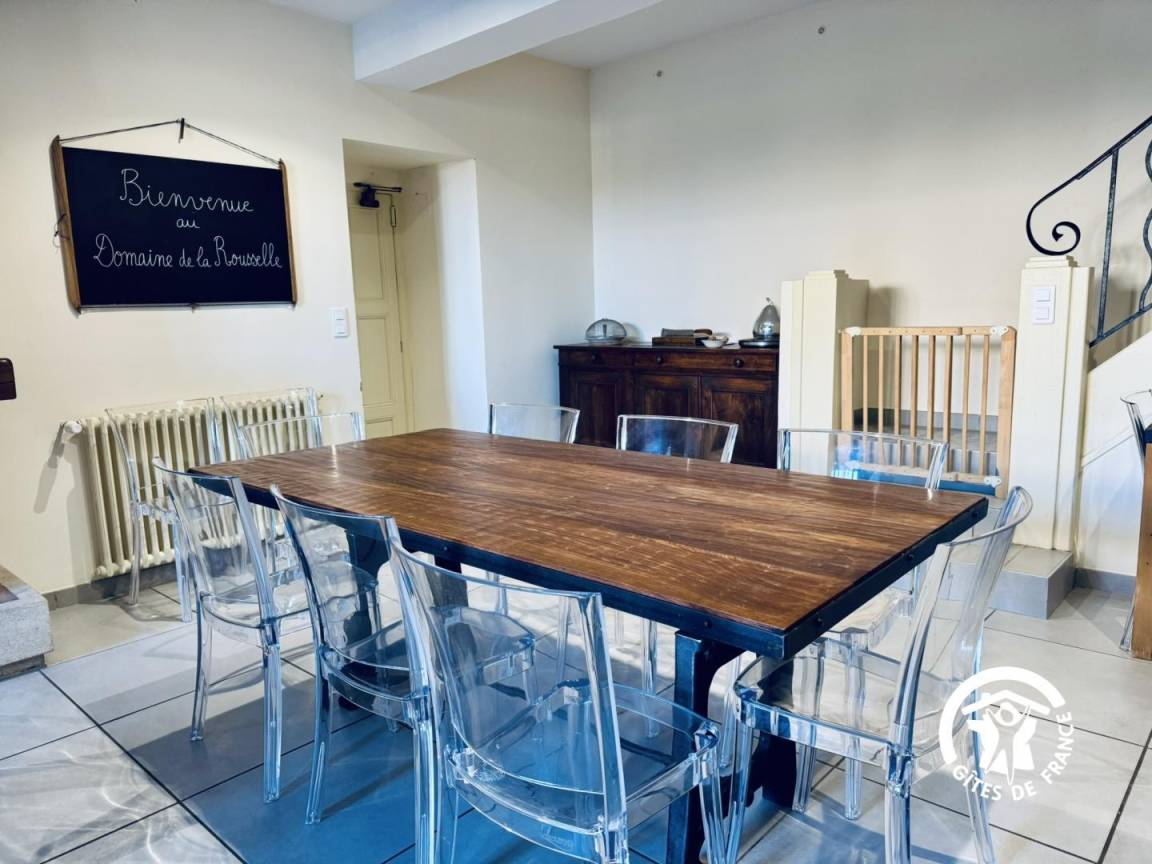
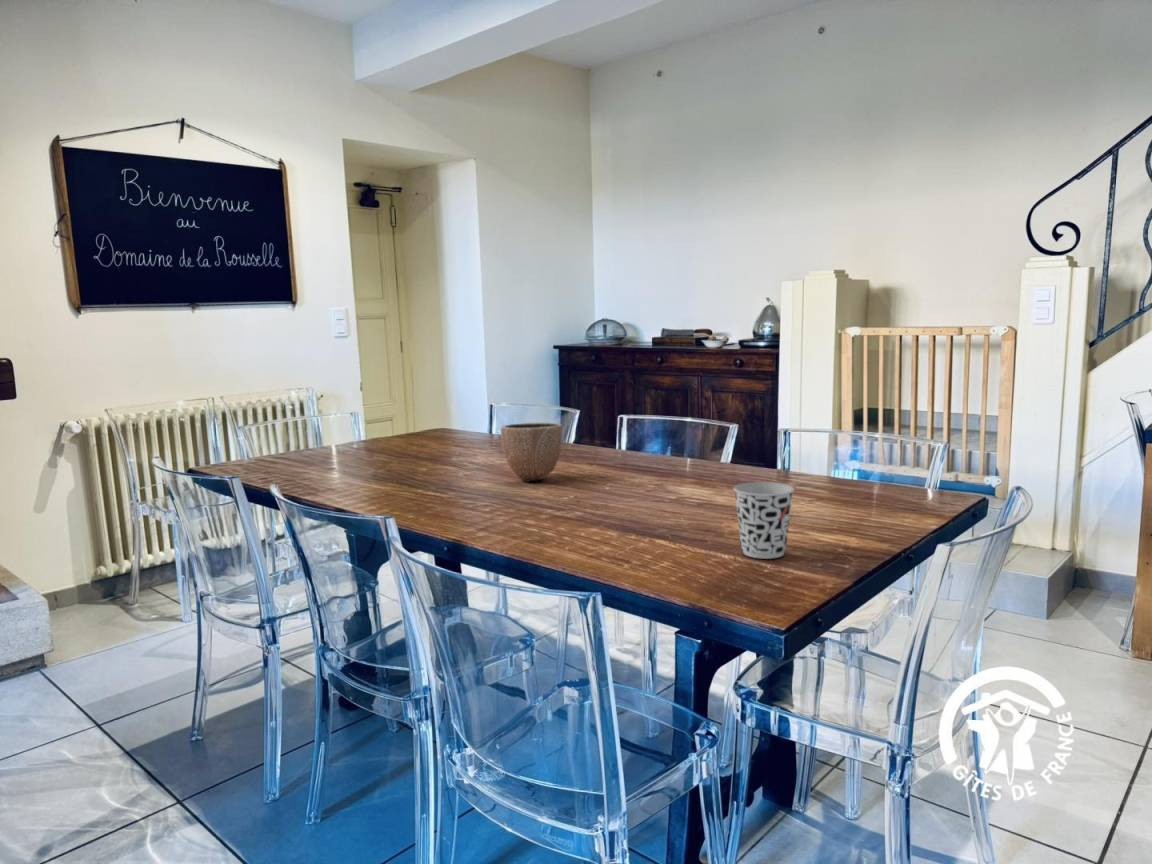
+ decorative bowl (532, 452)
+ cup (763, 520)
